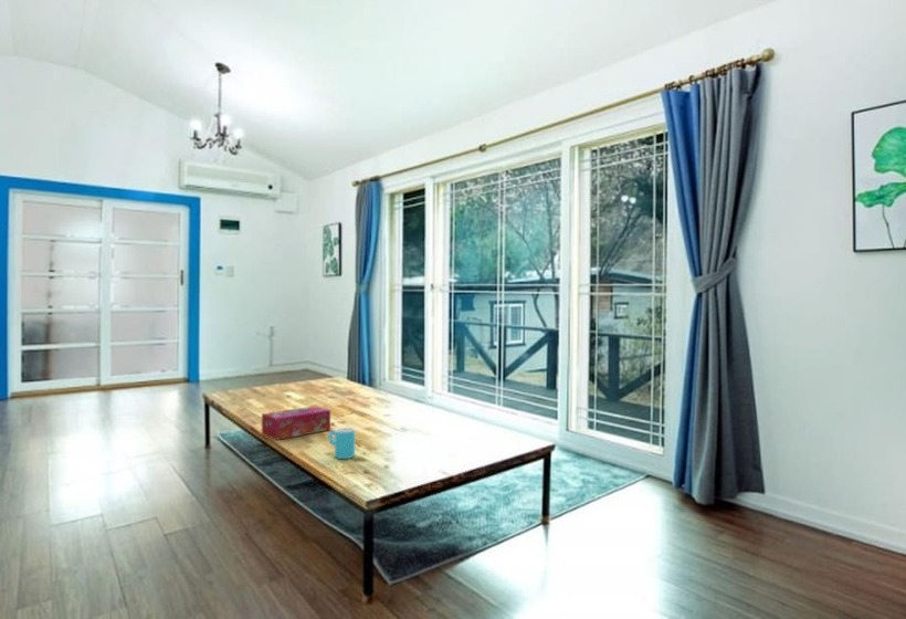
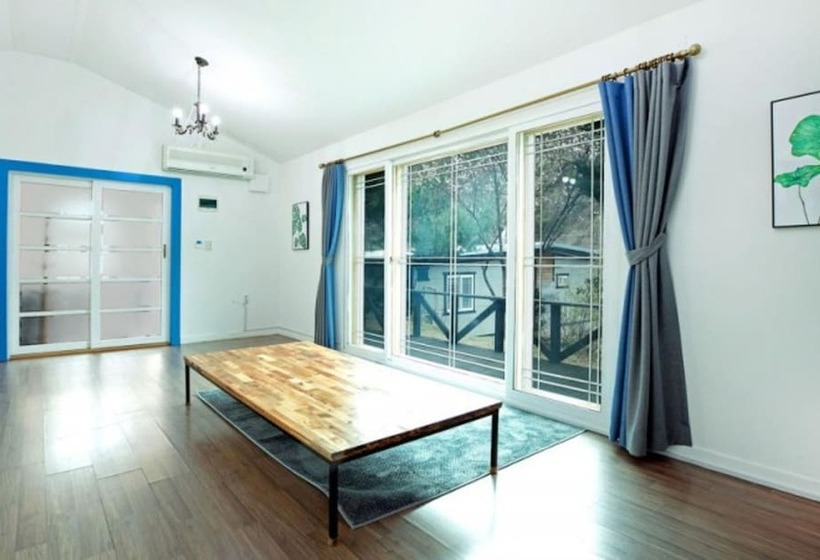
- cup (343, 441)
- tissue box (296, 421)
